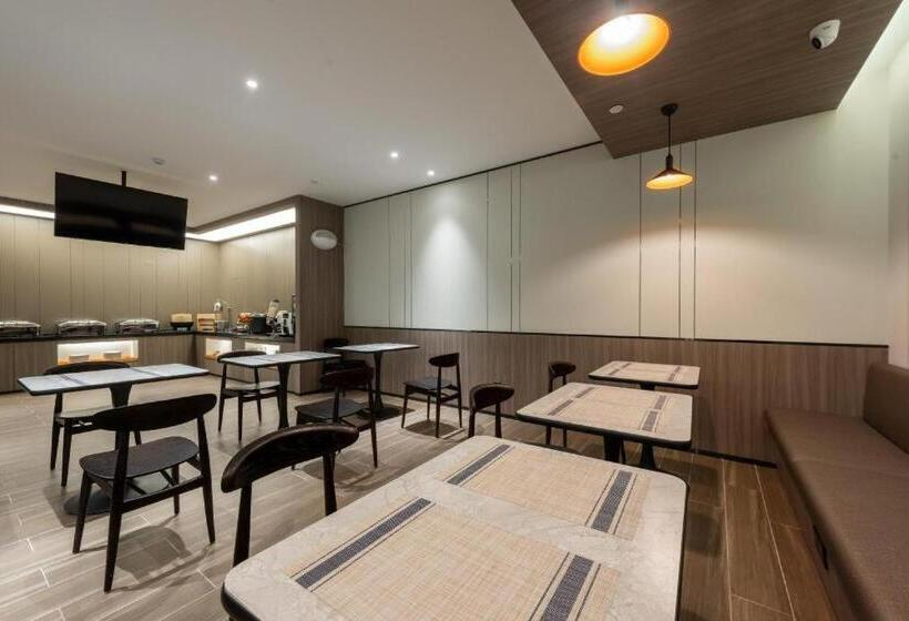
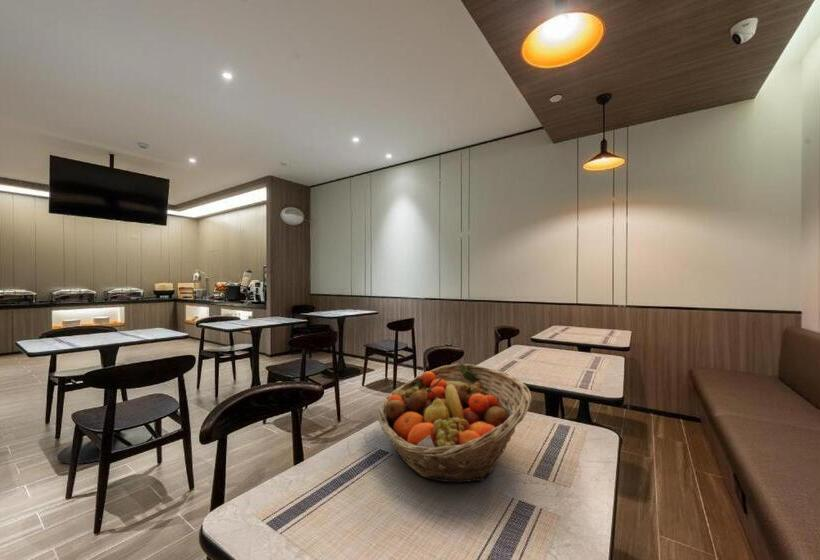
+ fruit basket (449, 412)
